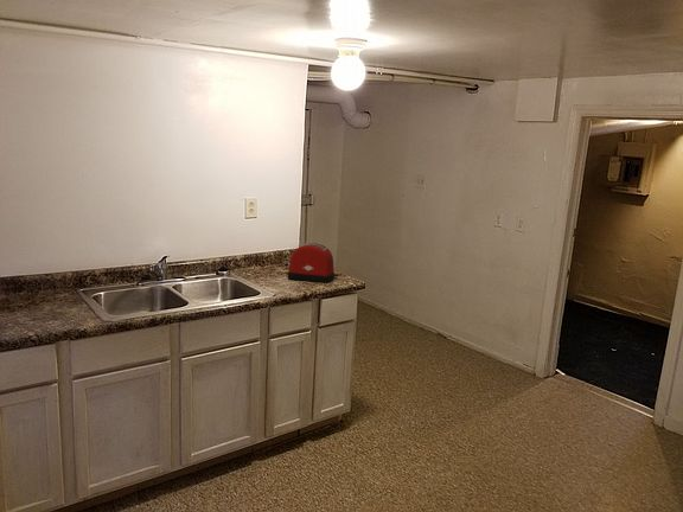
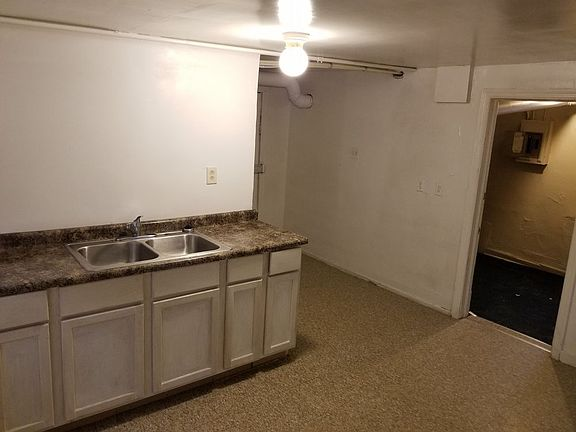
- toaster (309, 261)
